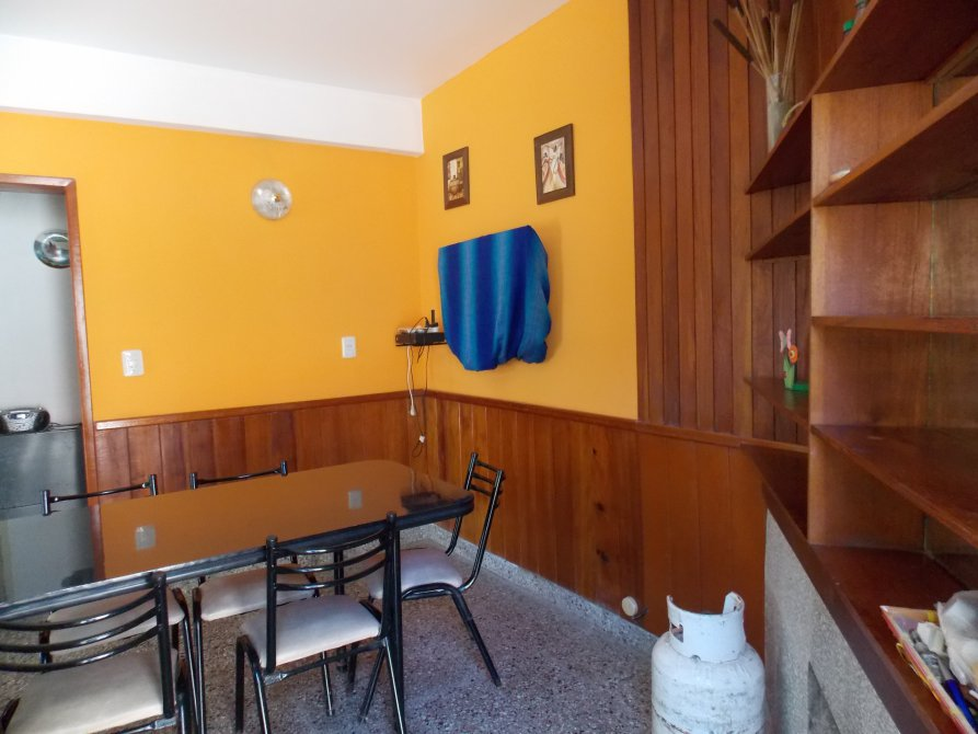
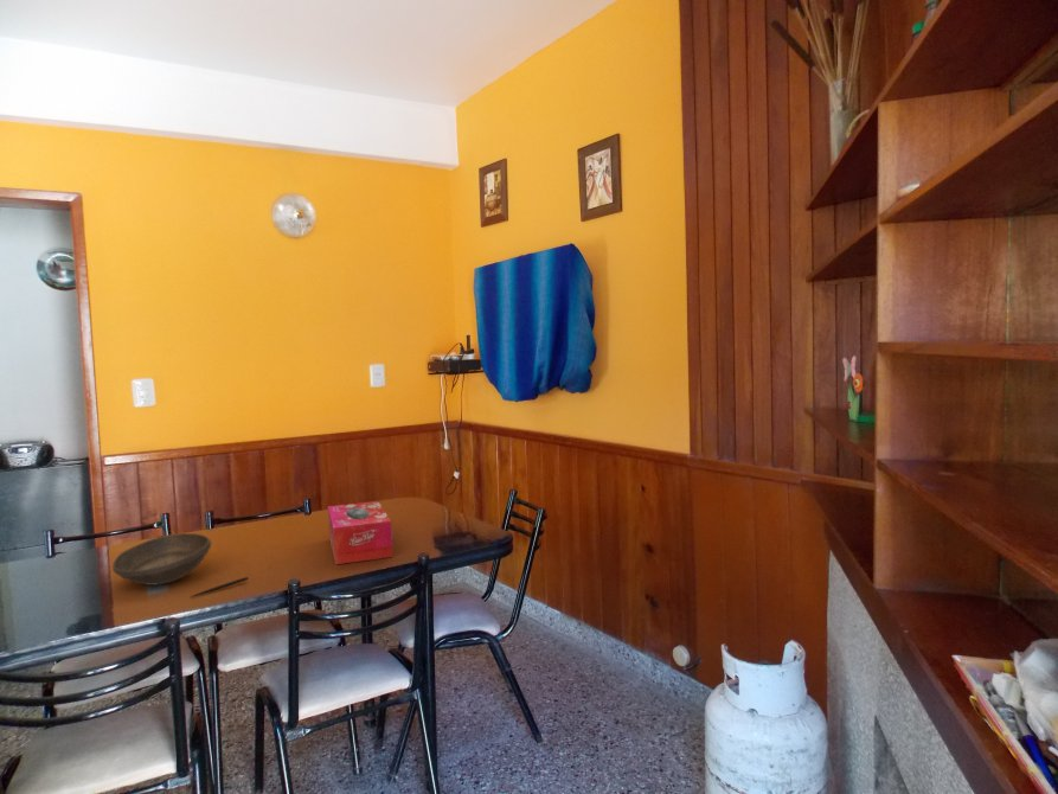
+ bowl (163, 562)
+ tissue box (358, 530)
+ pen (219, 587)
